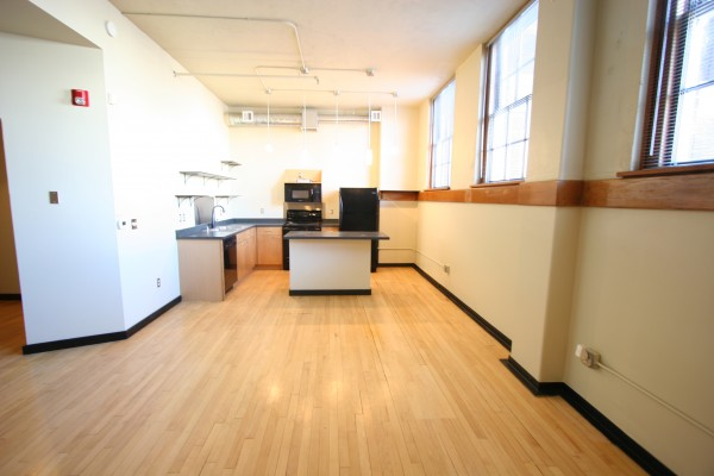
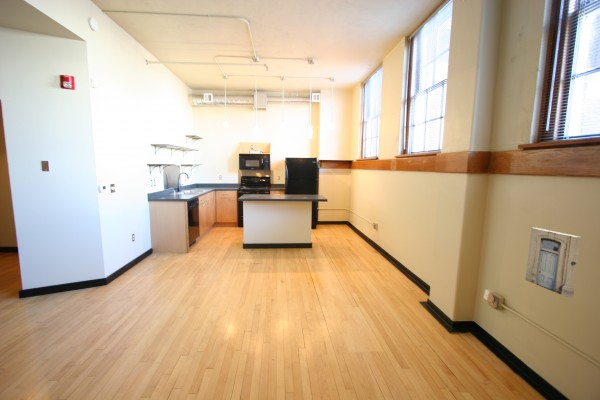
+ wall art (550, 260)
